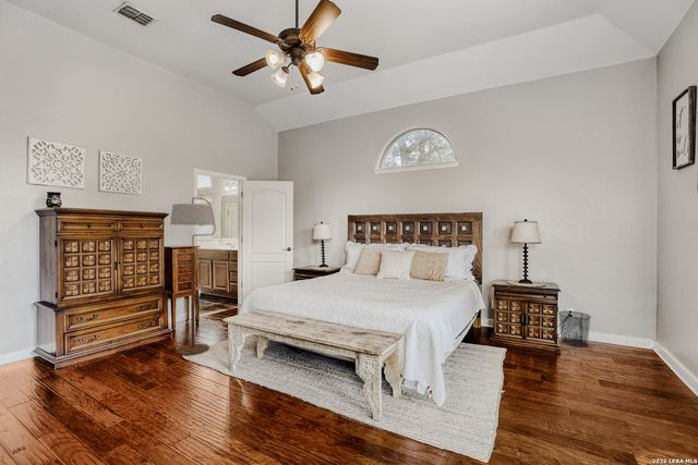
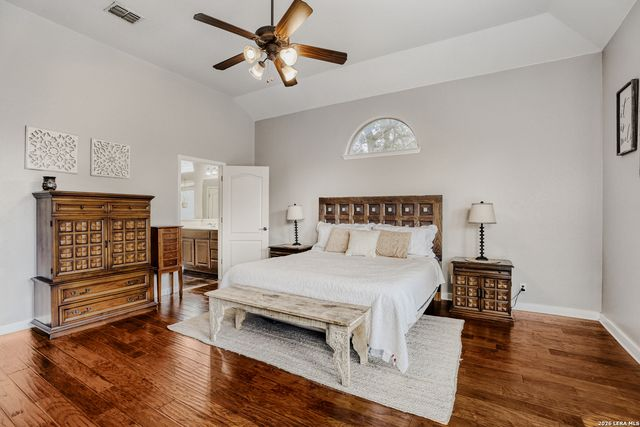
- floor lamp (193, 272)
- waste bin (574, 329)
